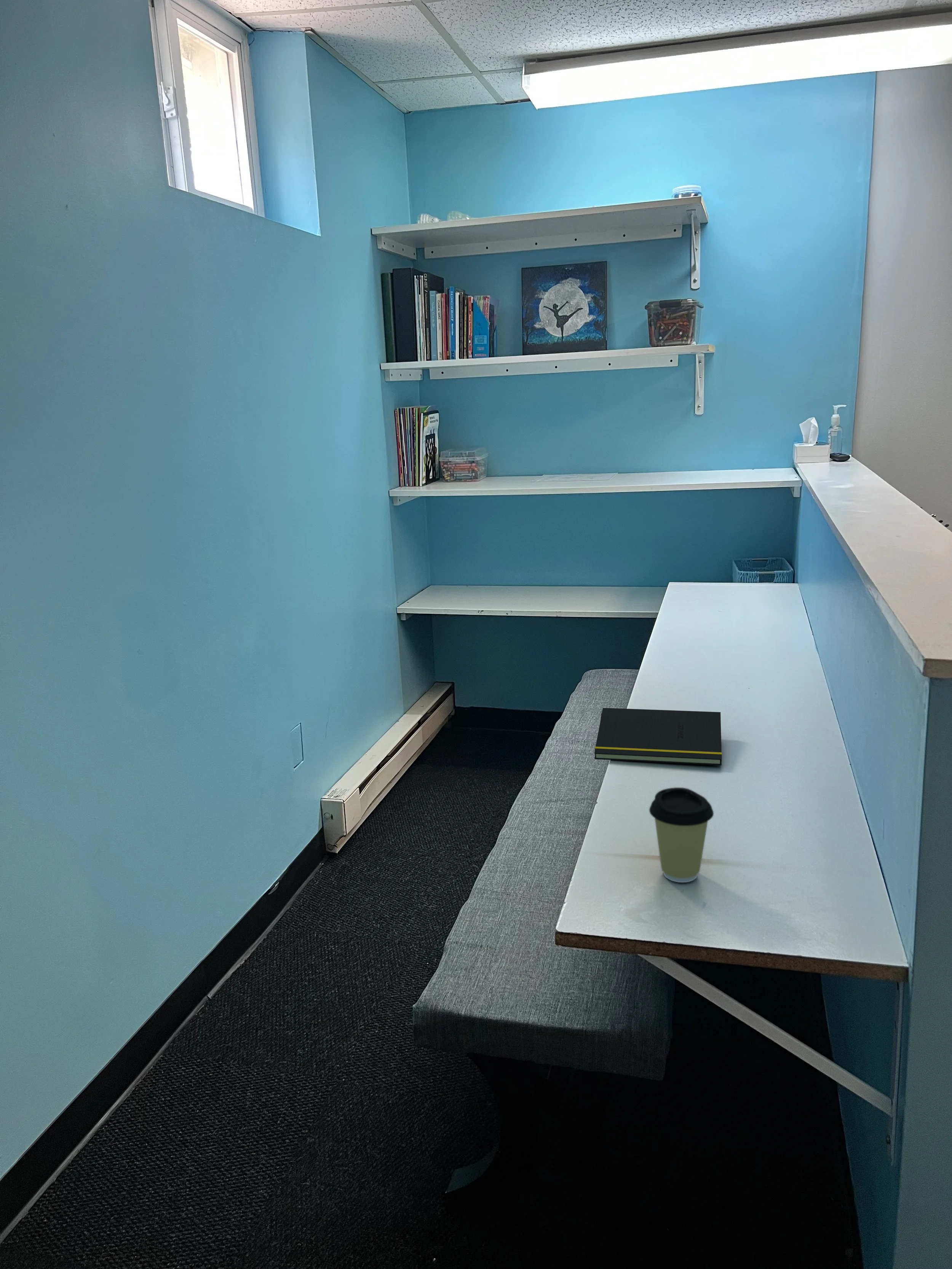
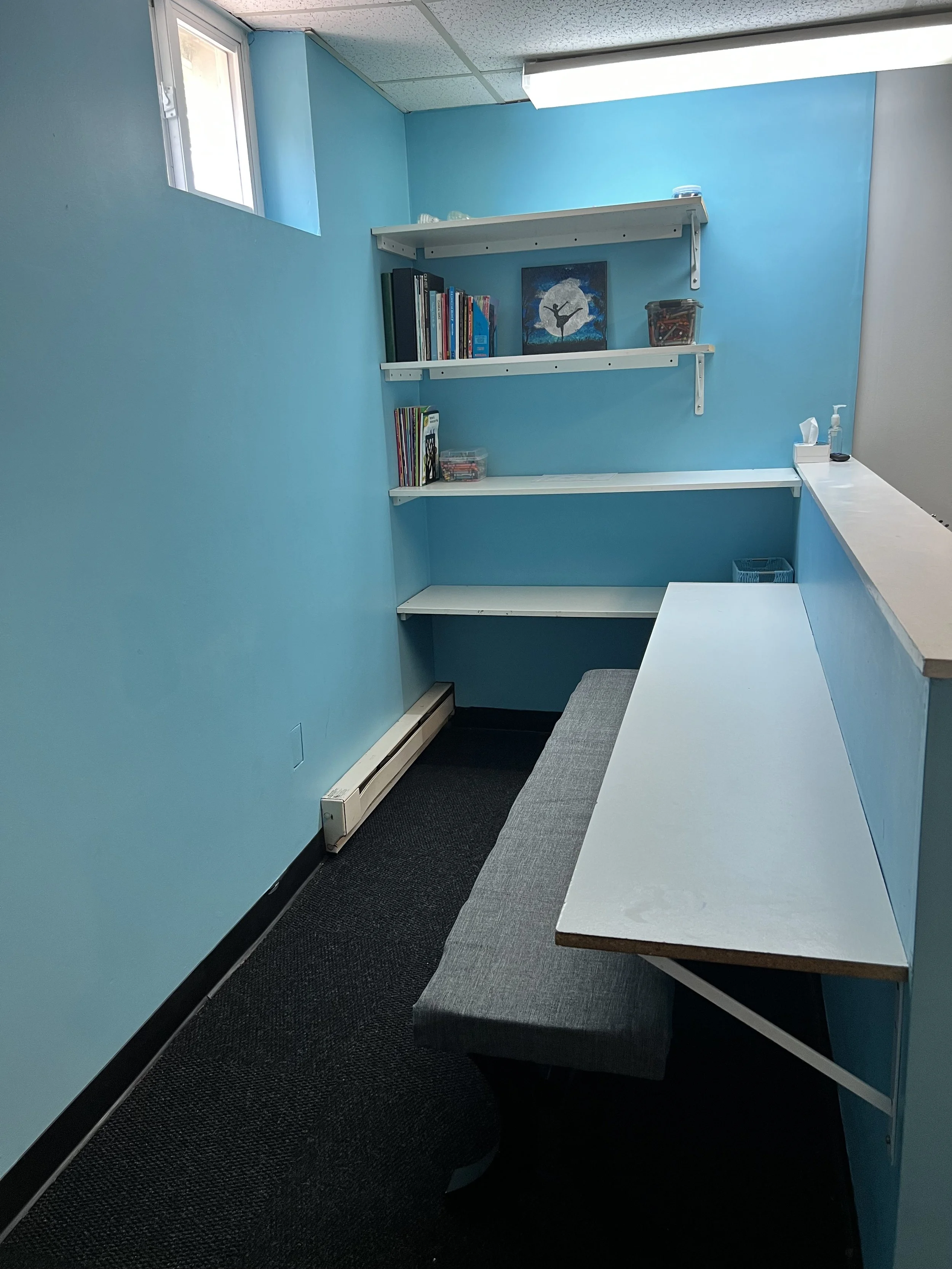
- coffee cup (680, 836)
- notepad (659, 735)
